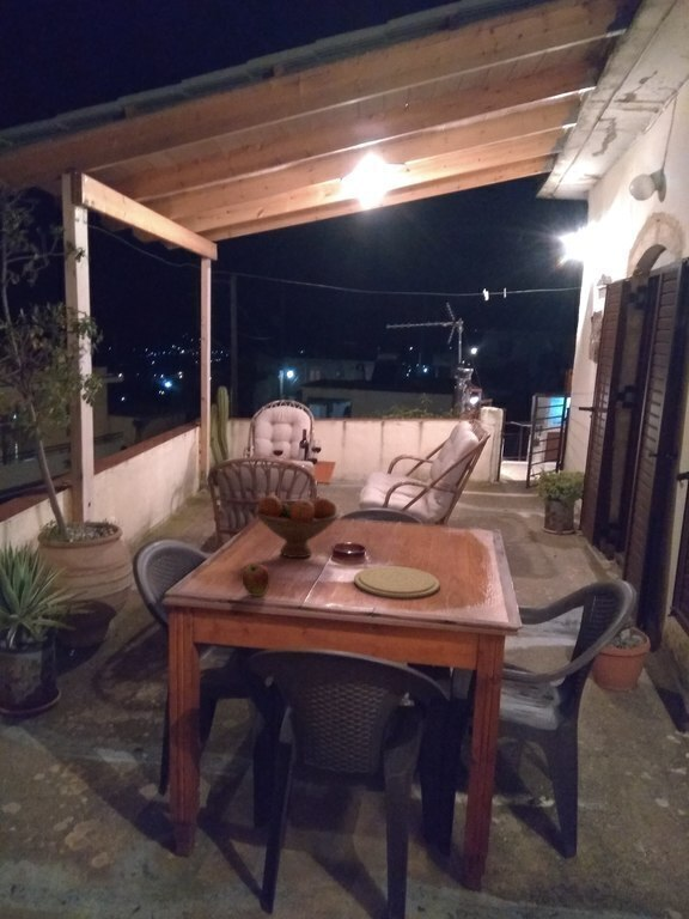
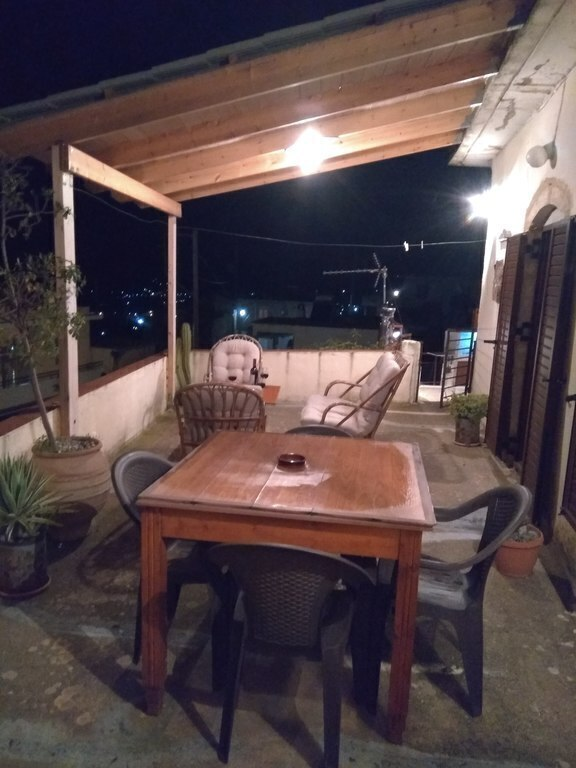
- fruit bowl (297, 523)
- apple (255, 578)
- plate (396, 580)
